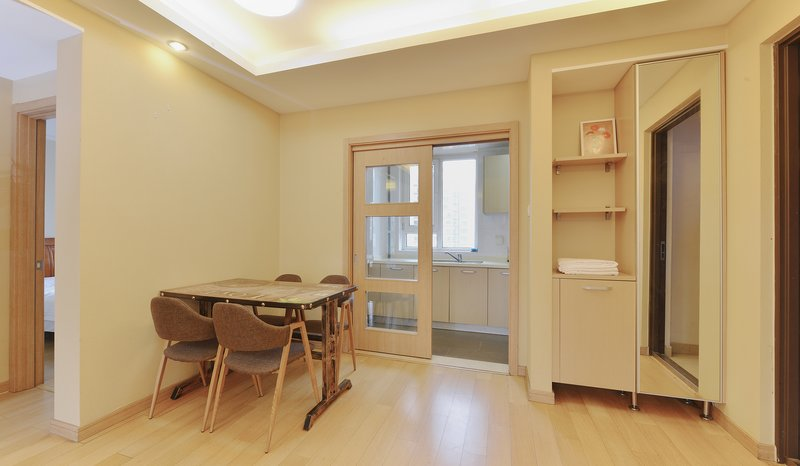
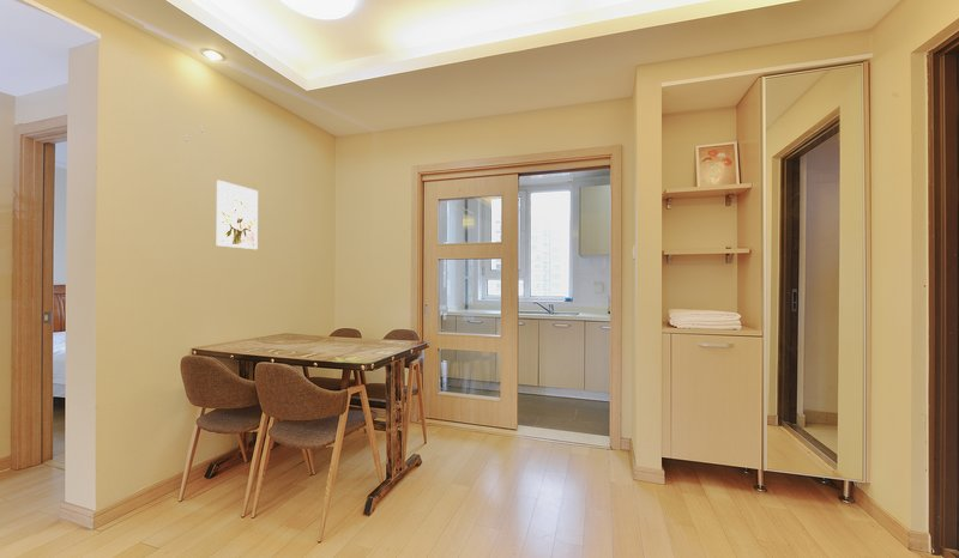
+ wall art (237, 216)
